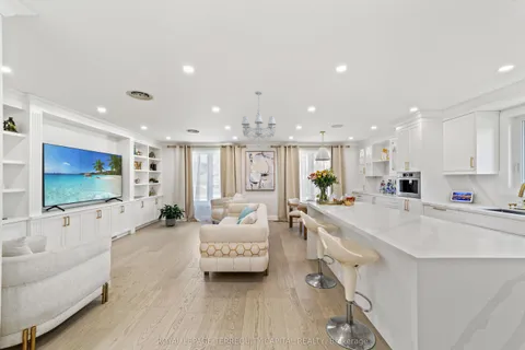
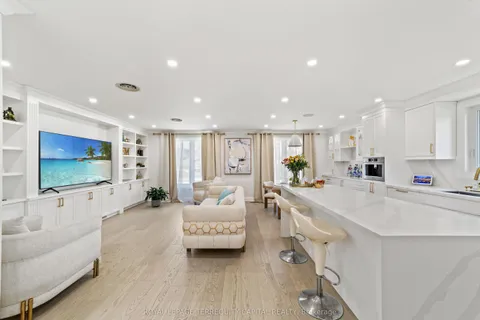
- chandelier (258, 119)
